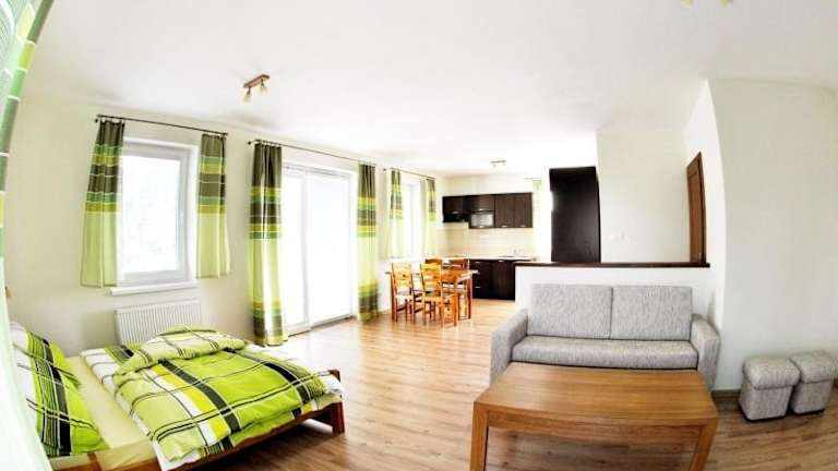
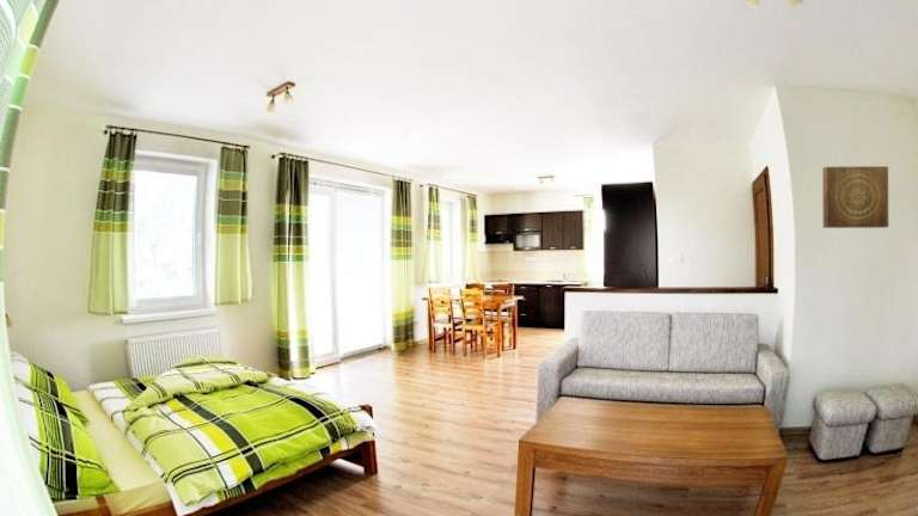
+ wall art (855, 197)
